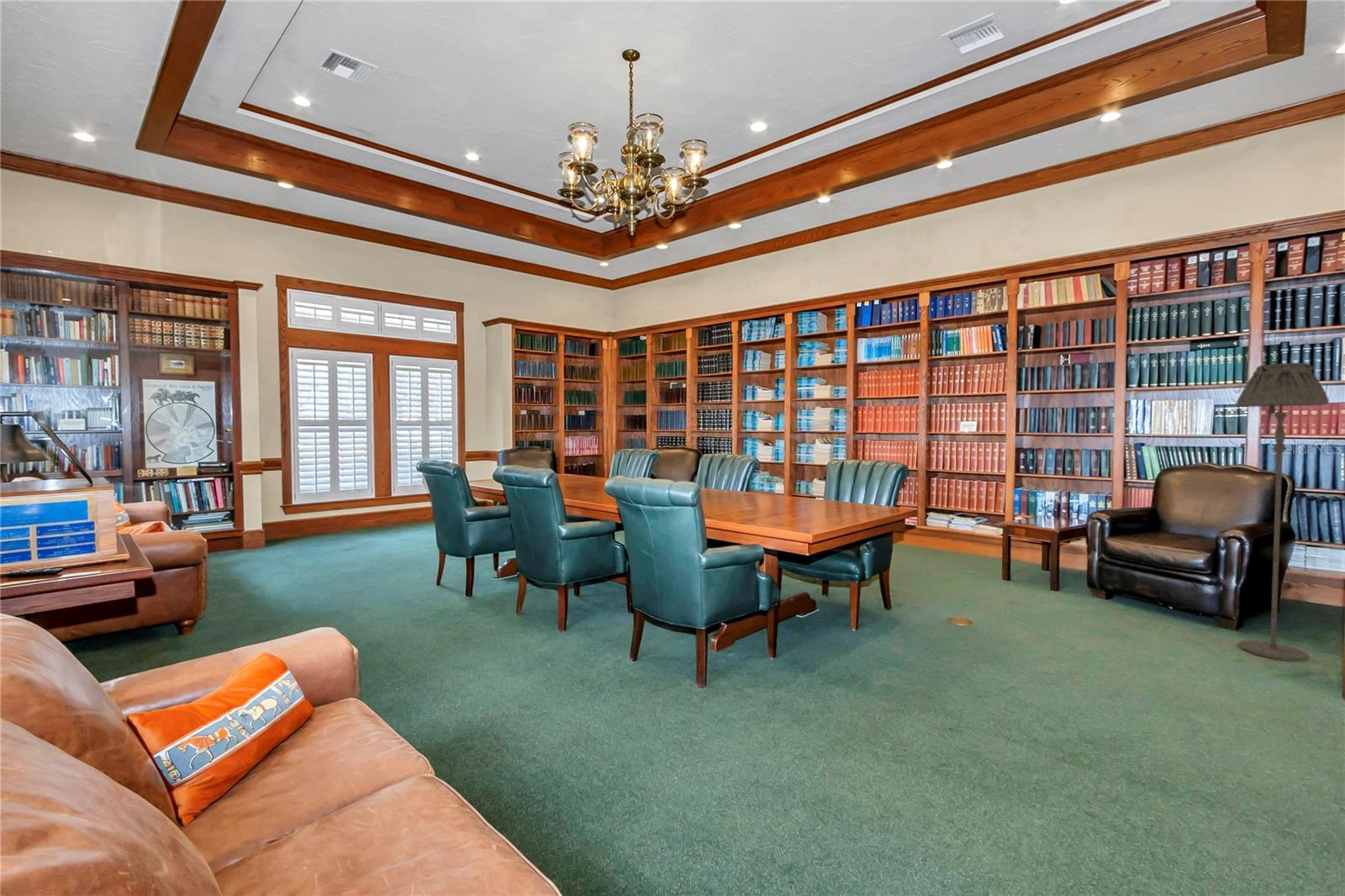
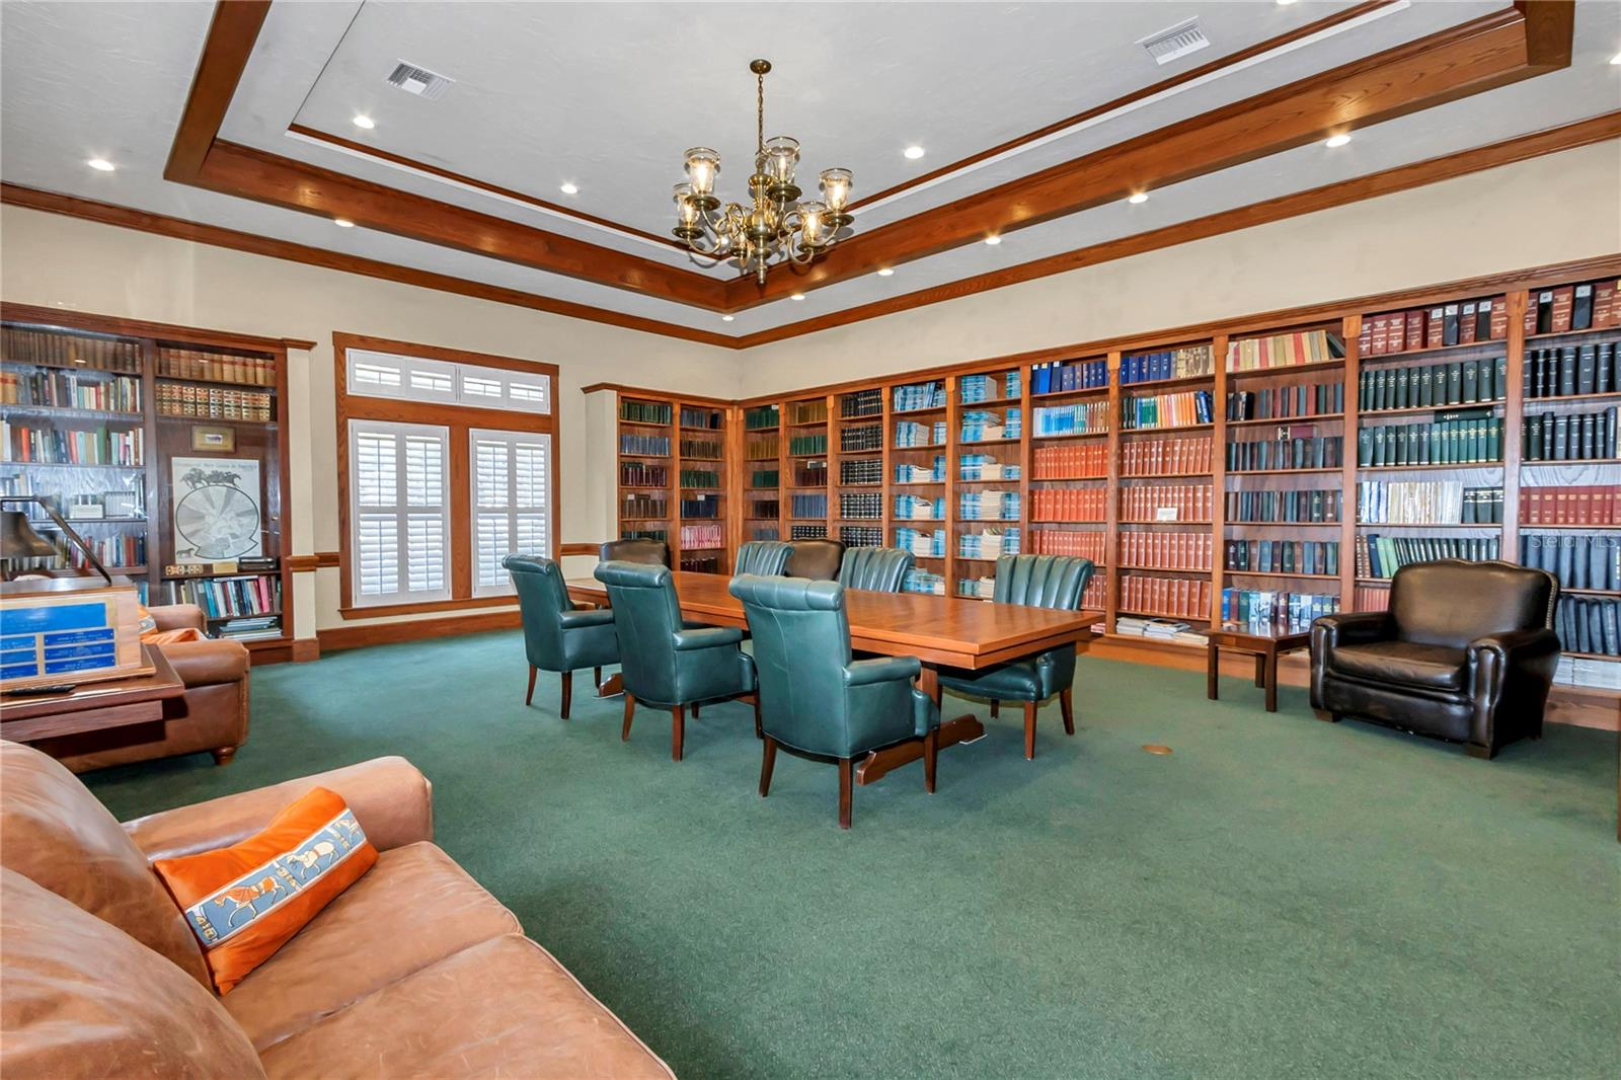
- floor lamp (1277, 509)
